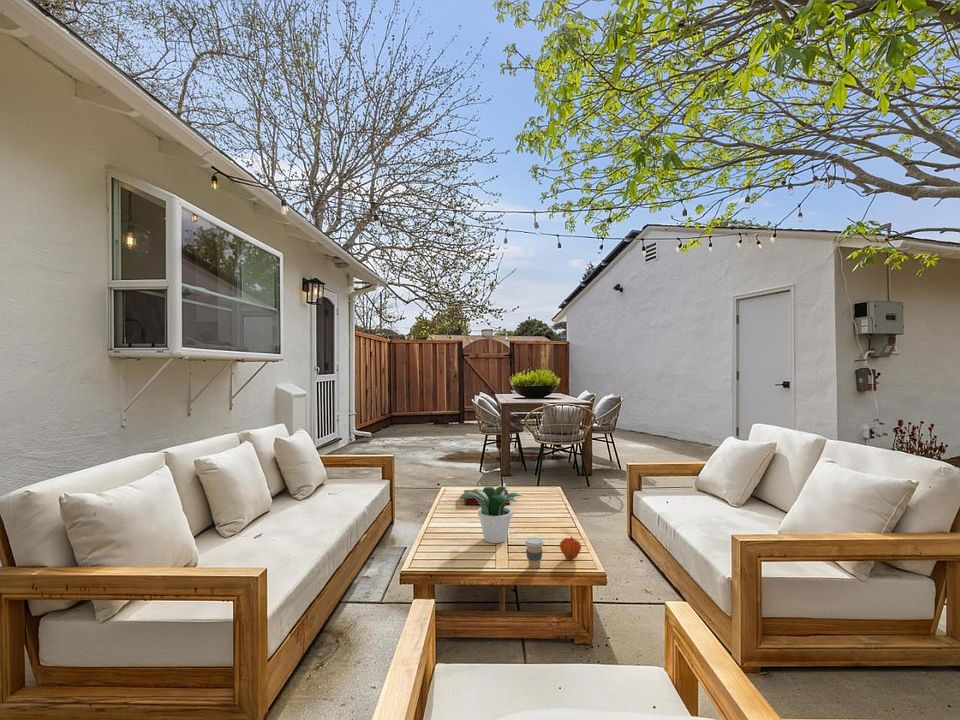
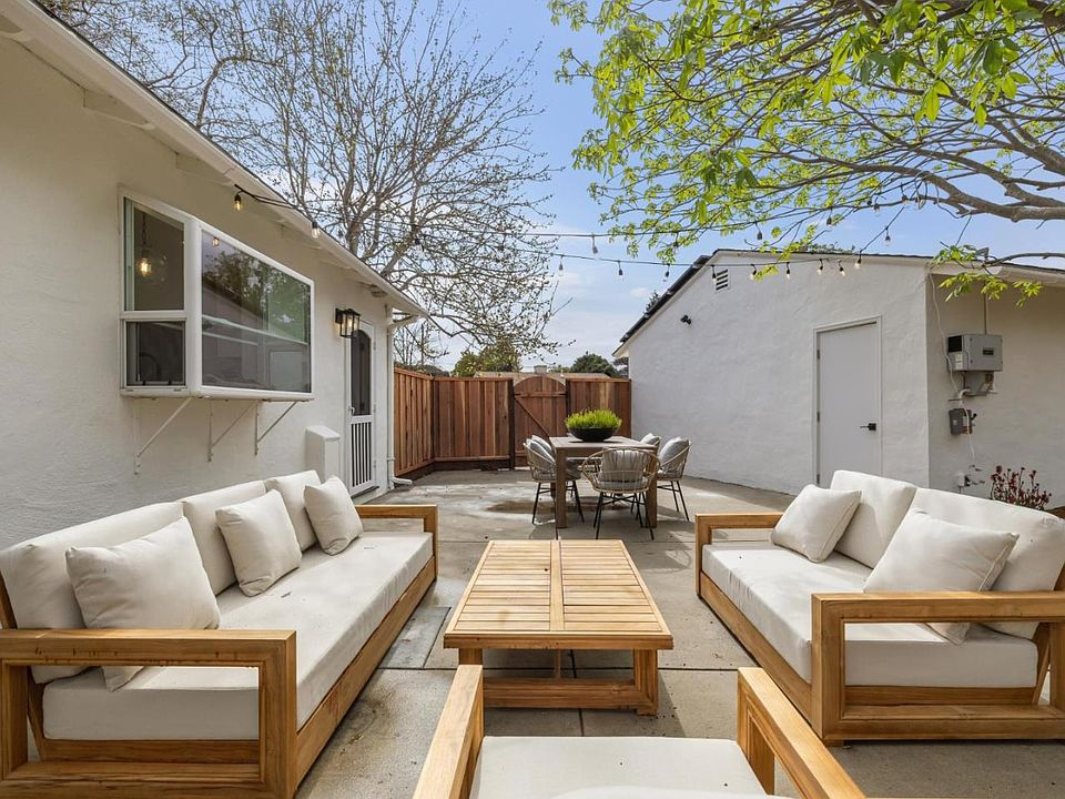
- coffee cup (534, 553)
- potted plant (491, 514)
- fruit (570, 547)
- book (483, 498)
